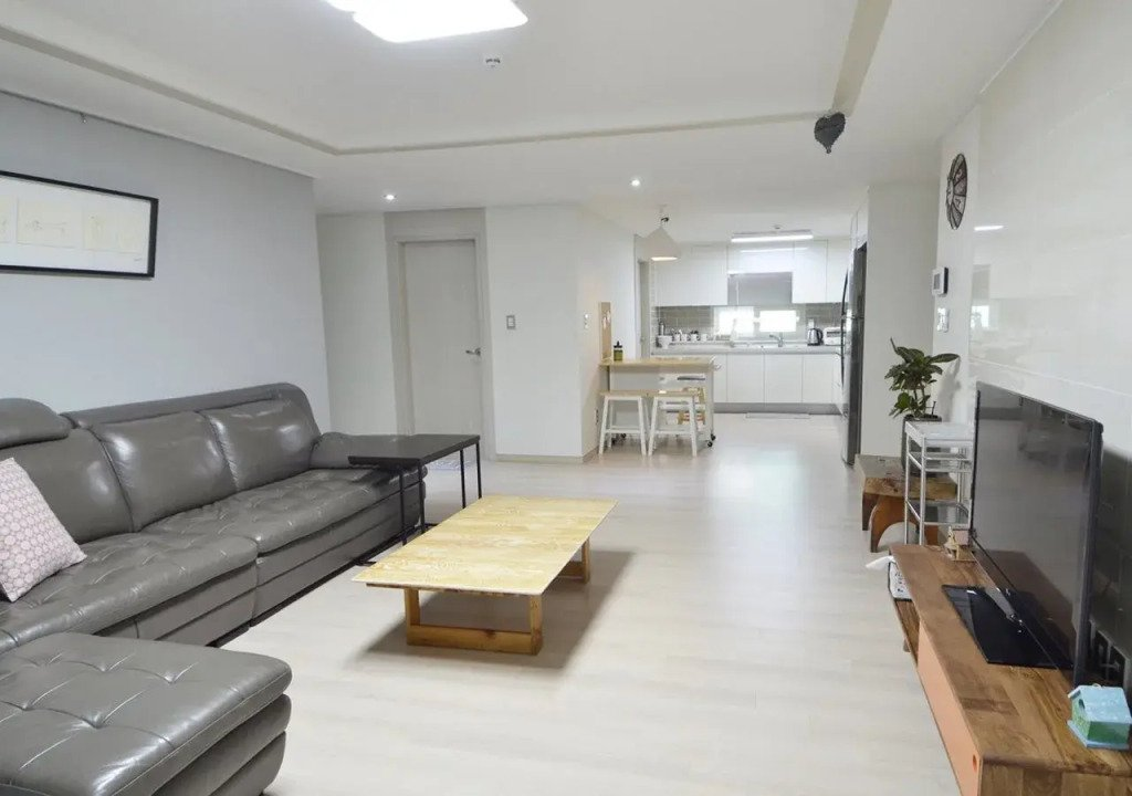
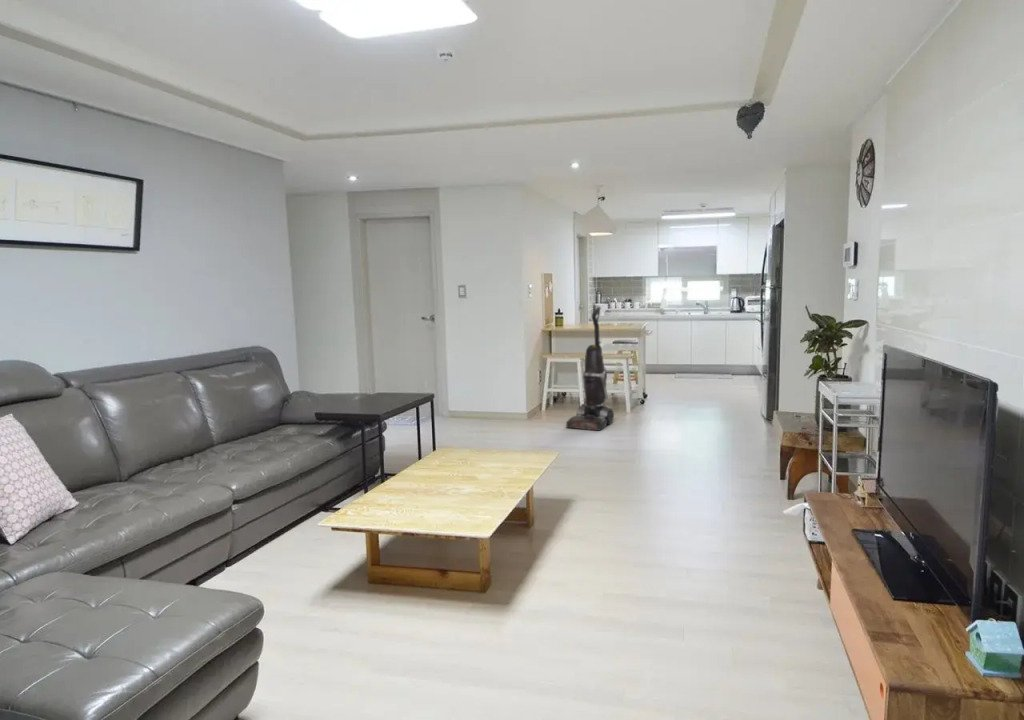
+ vacuum cleaner (590, 366)
